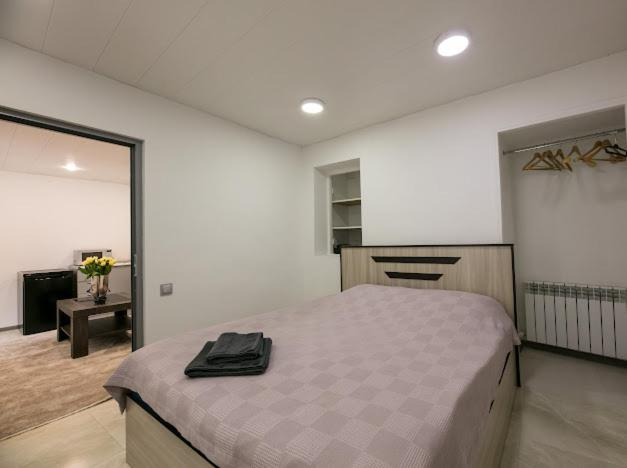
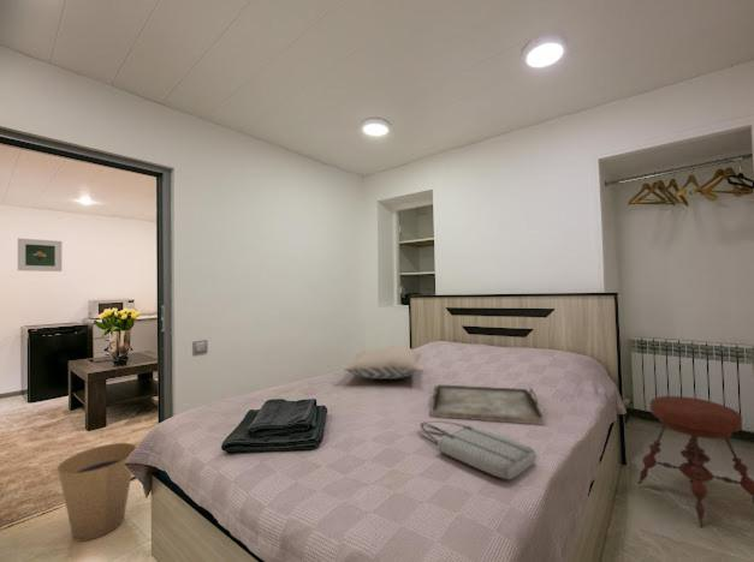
+ tote bag (465, 441)
+ trash can (99, 491)
+ stool (694, 452)
+ pillow (385, 361)
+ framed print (40, 255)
+ serving tray (482, 396)
